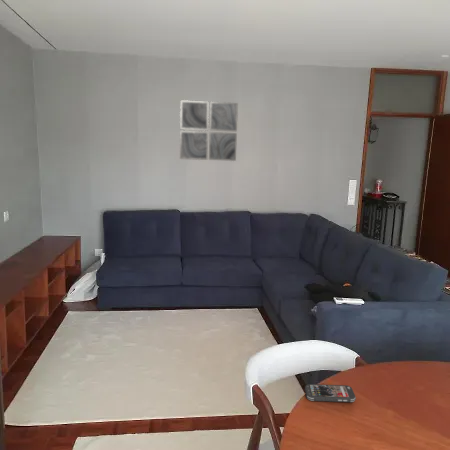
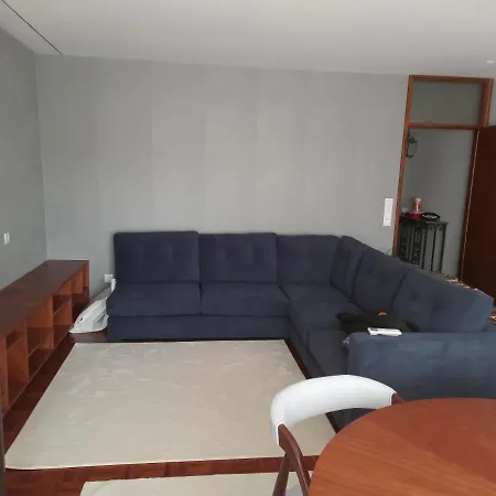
- wall art (209, 132)
- smartphone (329, 392)
